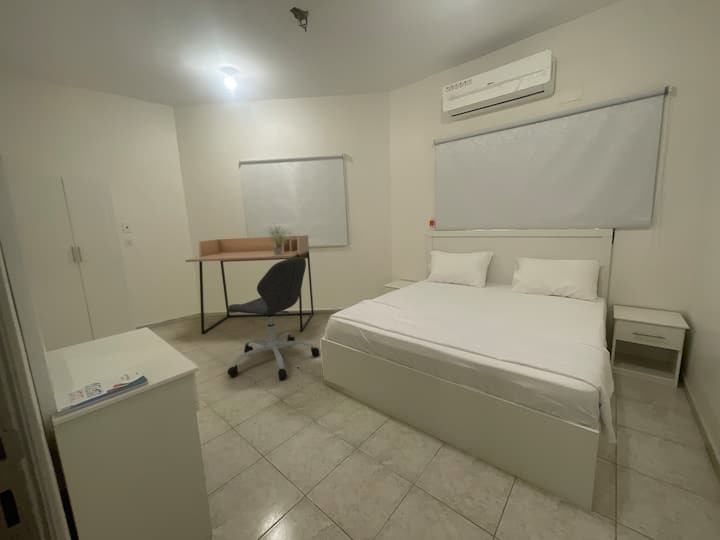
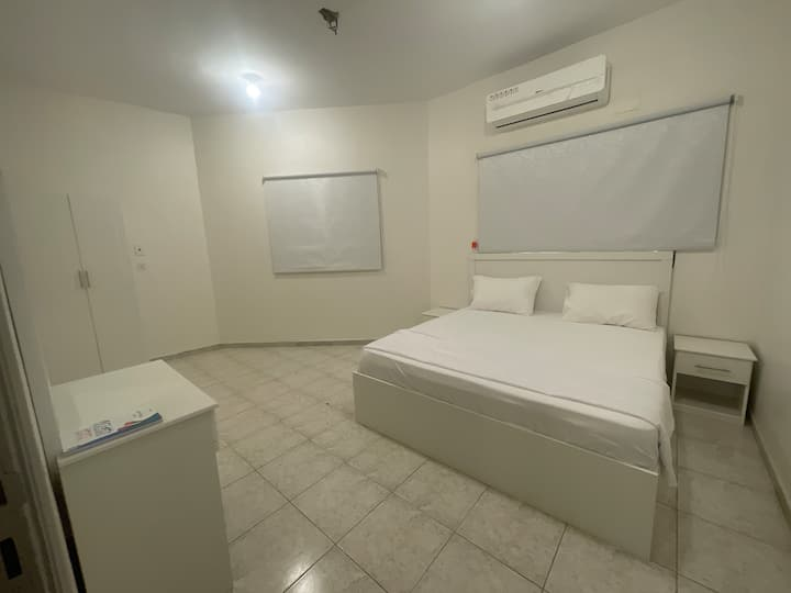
- desk (255, 260)
- office chair (271, 310)
- potted plant (279, 238)
